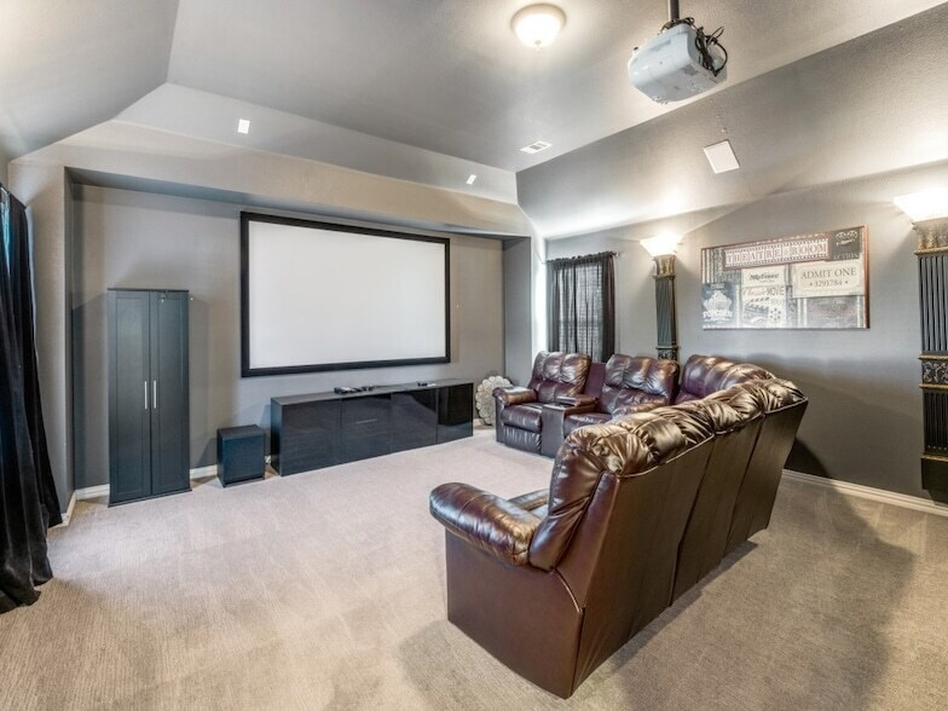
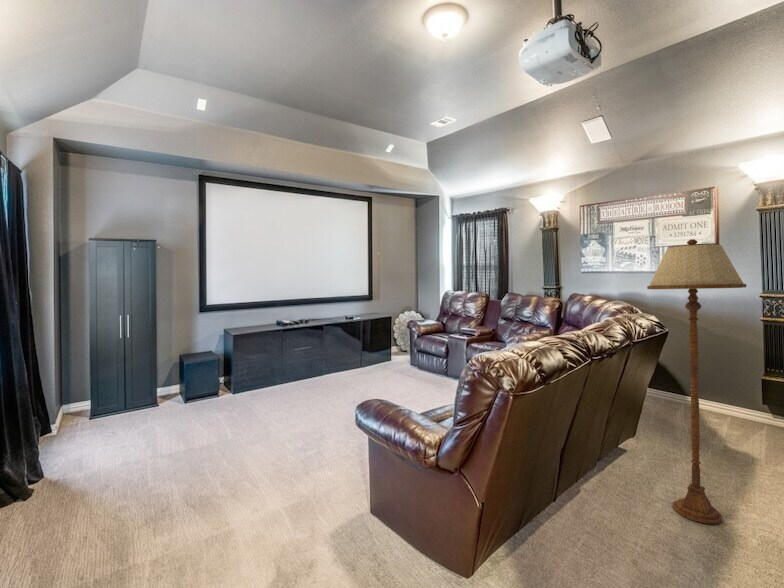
+ floor lamp (695, 376)
